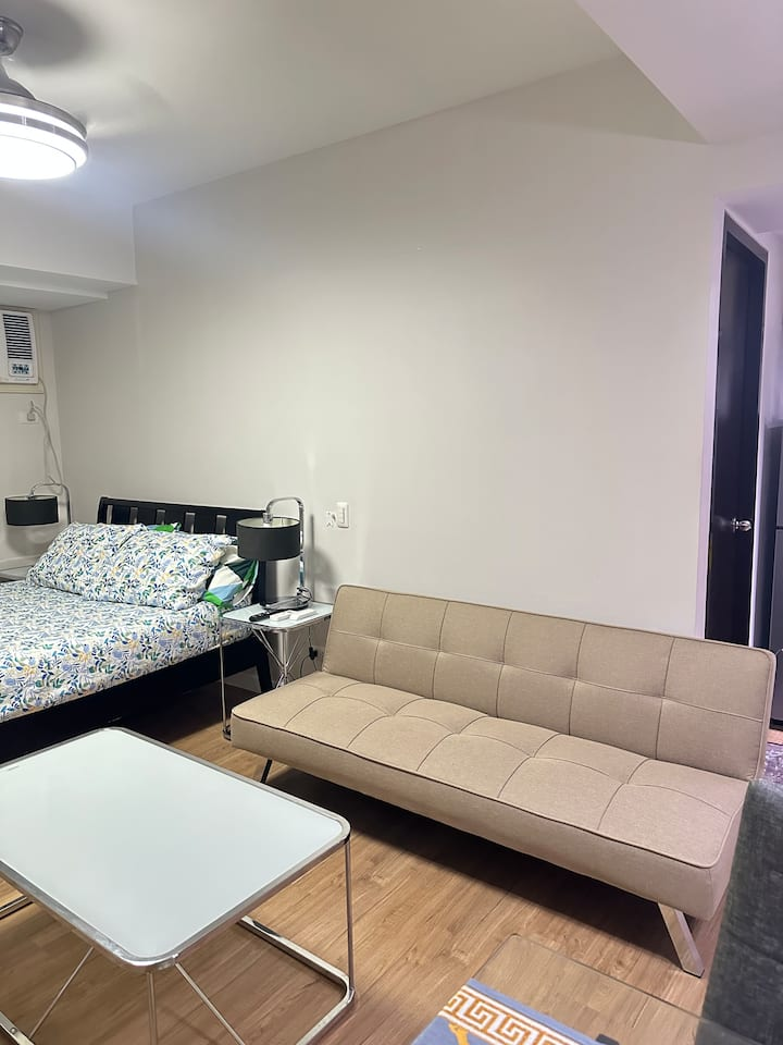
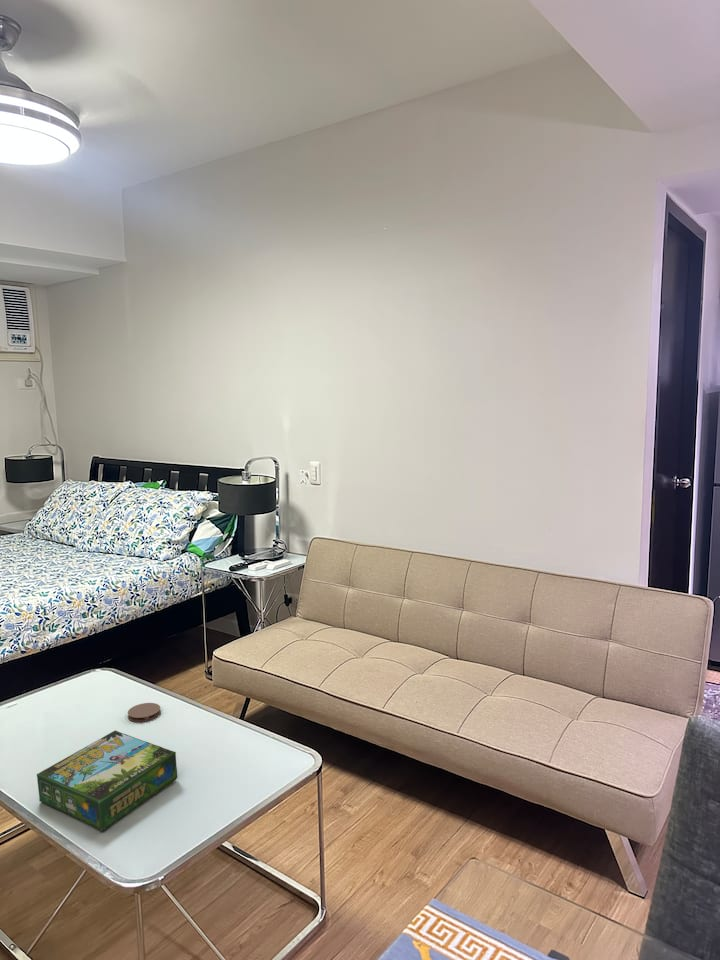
+ board game (109, 776)
+ coaster (144, 712)
